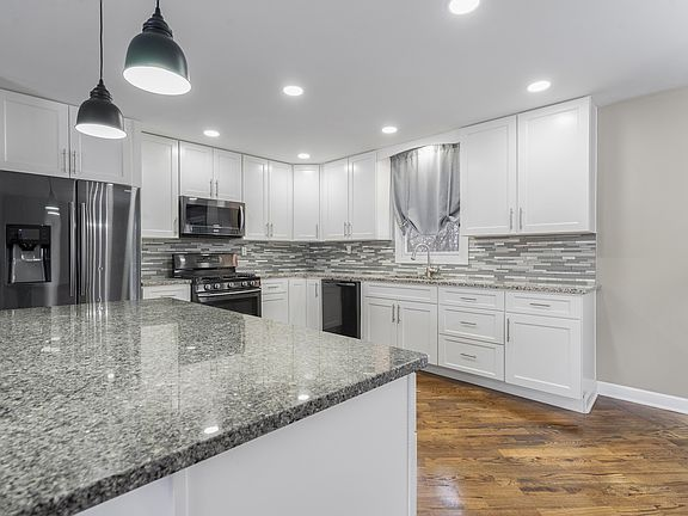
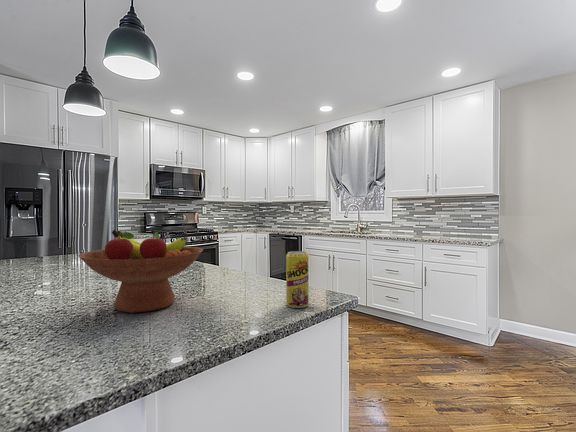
+ fruit bowl (145, 267)
+ beverage can (297, 278)
